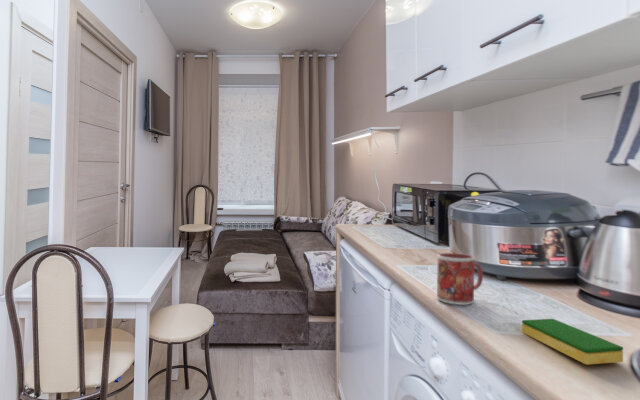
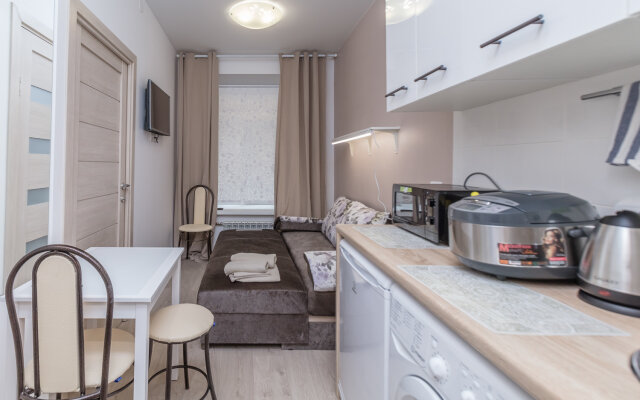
- mug (462, 277)
- dish sponge (567, 339)
